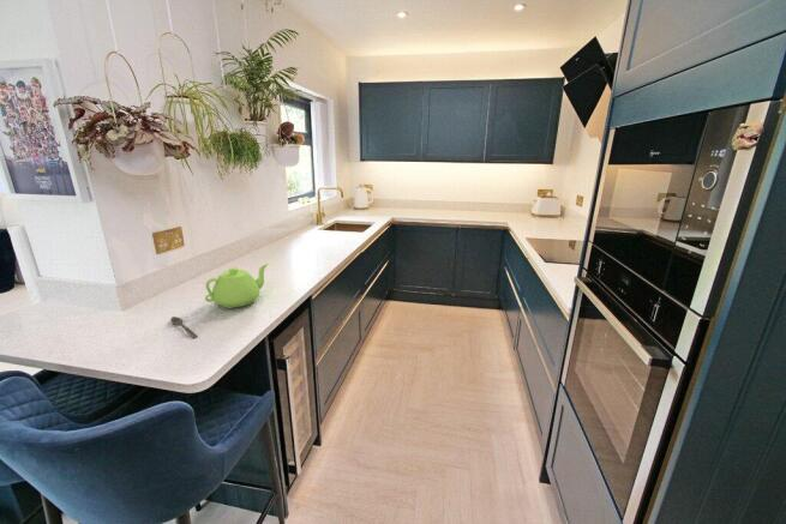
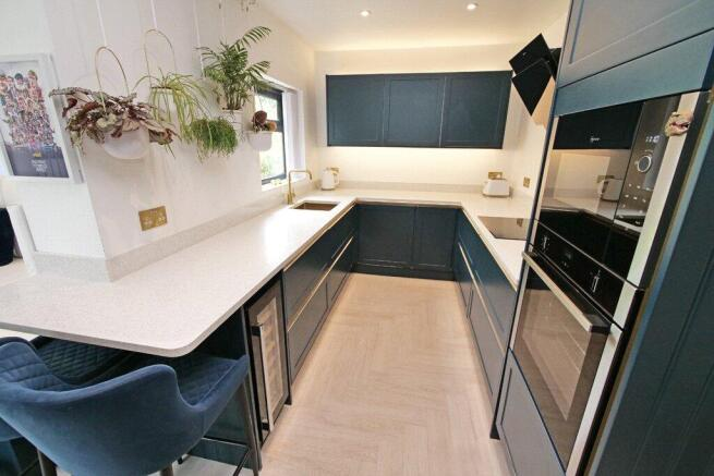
- teapot (238, 284)
- spoon (184, 326)
